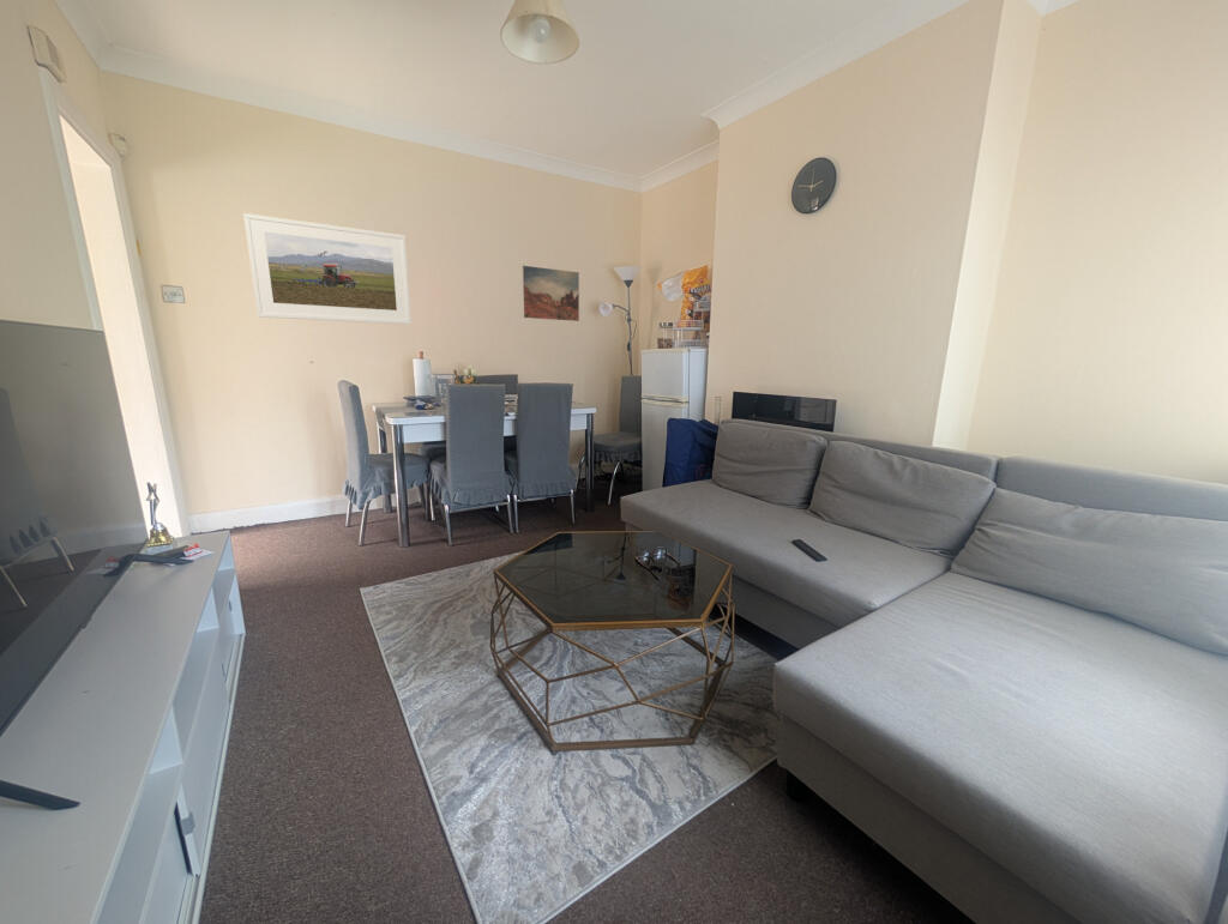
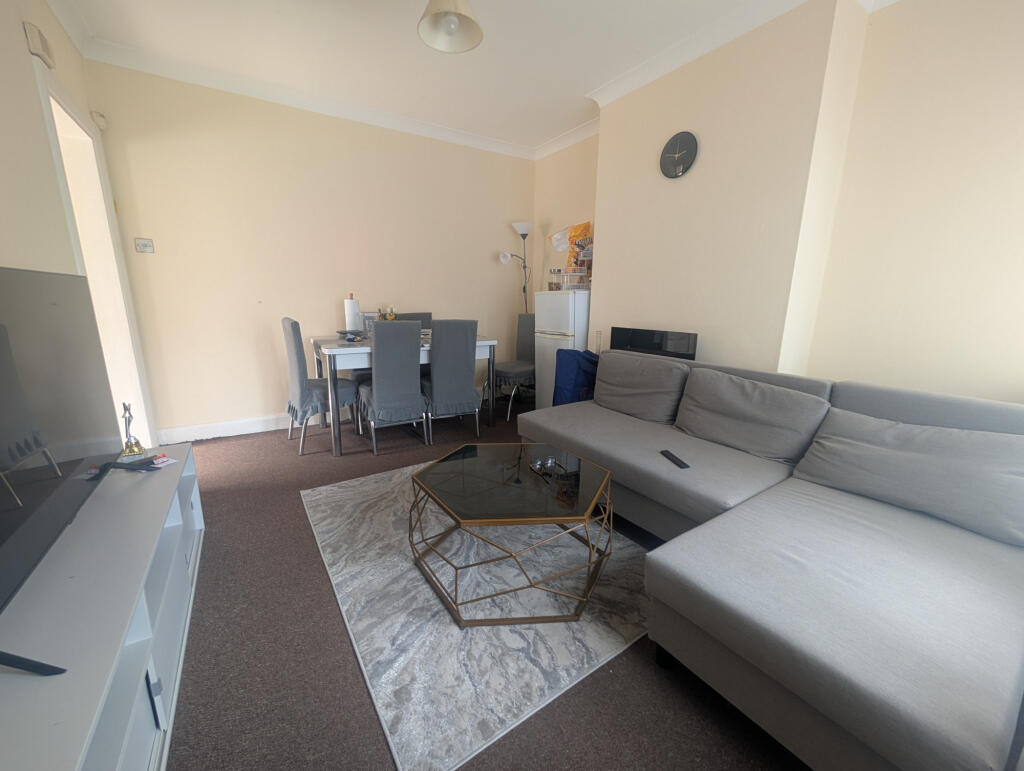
- wall art (552, 294)
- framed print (335, 273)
